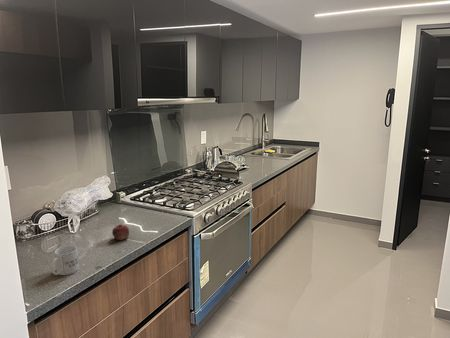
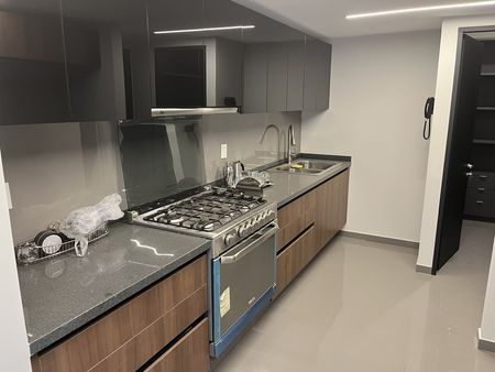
- apple (121, 231)
- mug (63, 262)
